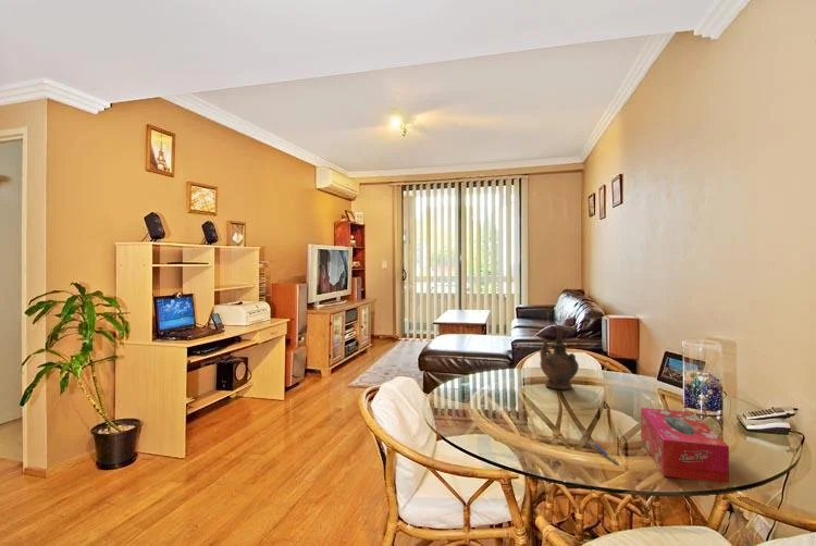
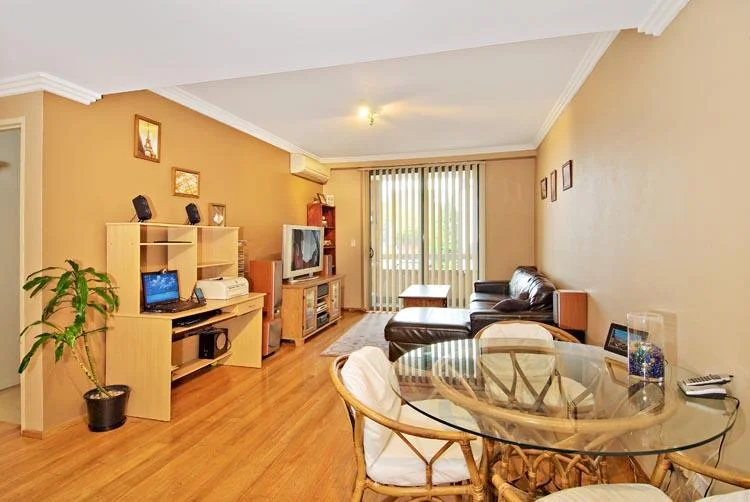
- ceremonial vessel (557, 358)
- tissue box (679, 440)
- pen (605, 452)
